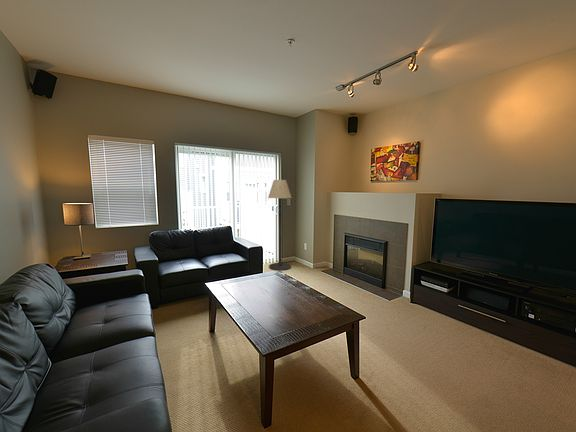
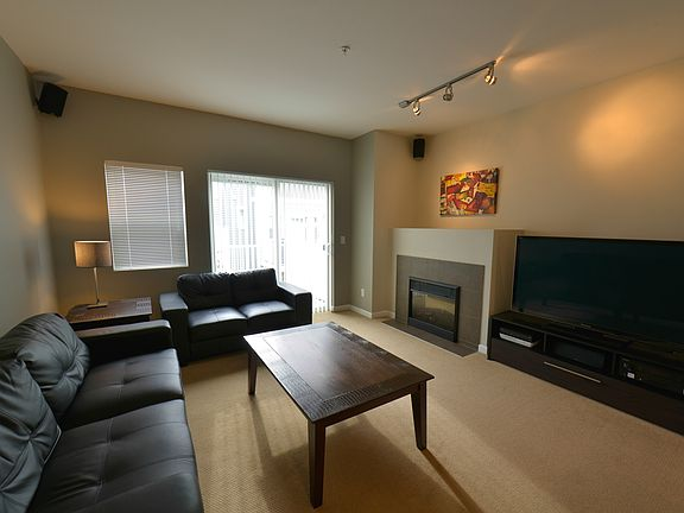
- floor lamp (279, 224)
